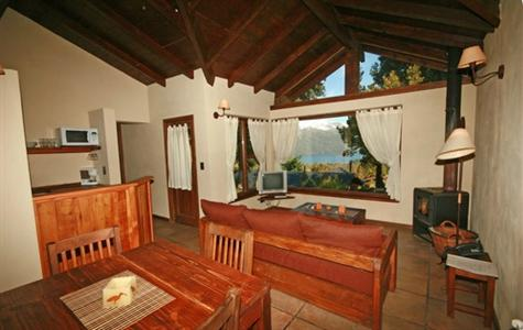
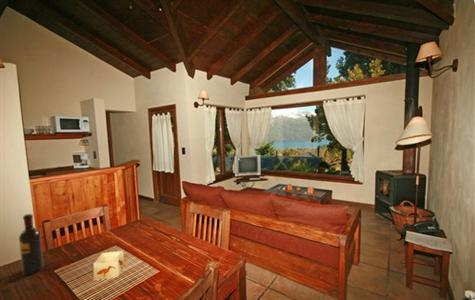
+ wine bottle (30, 242)
